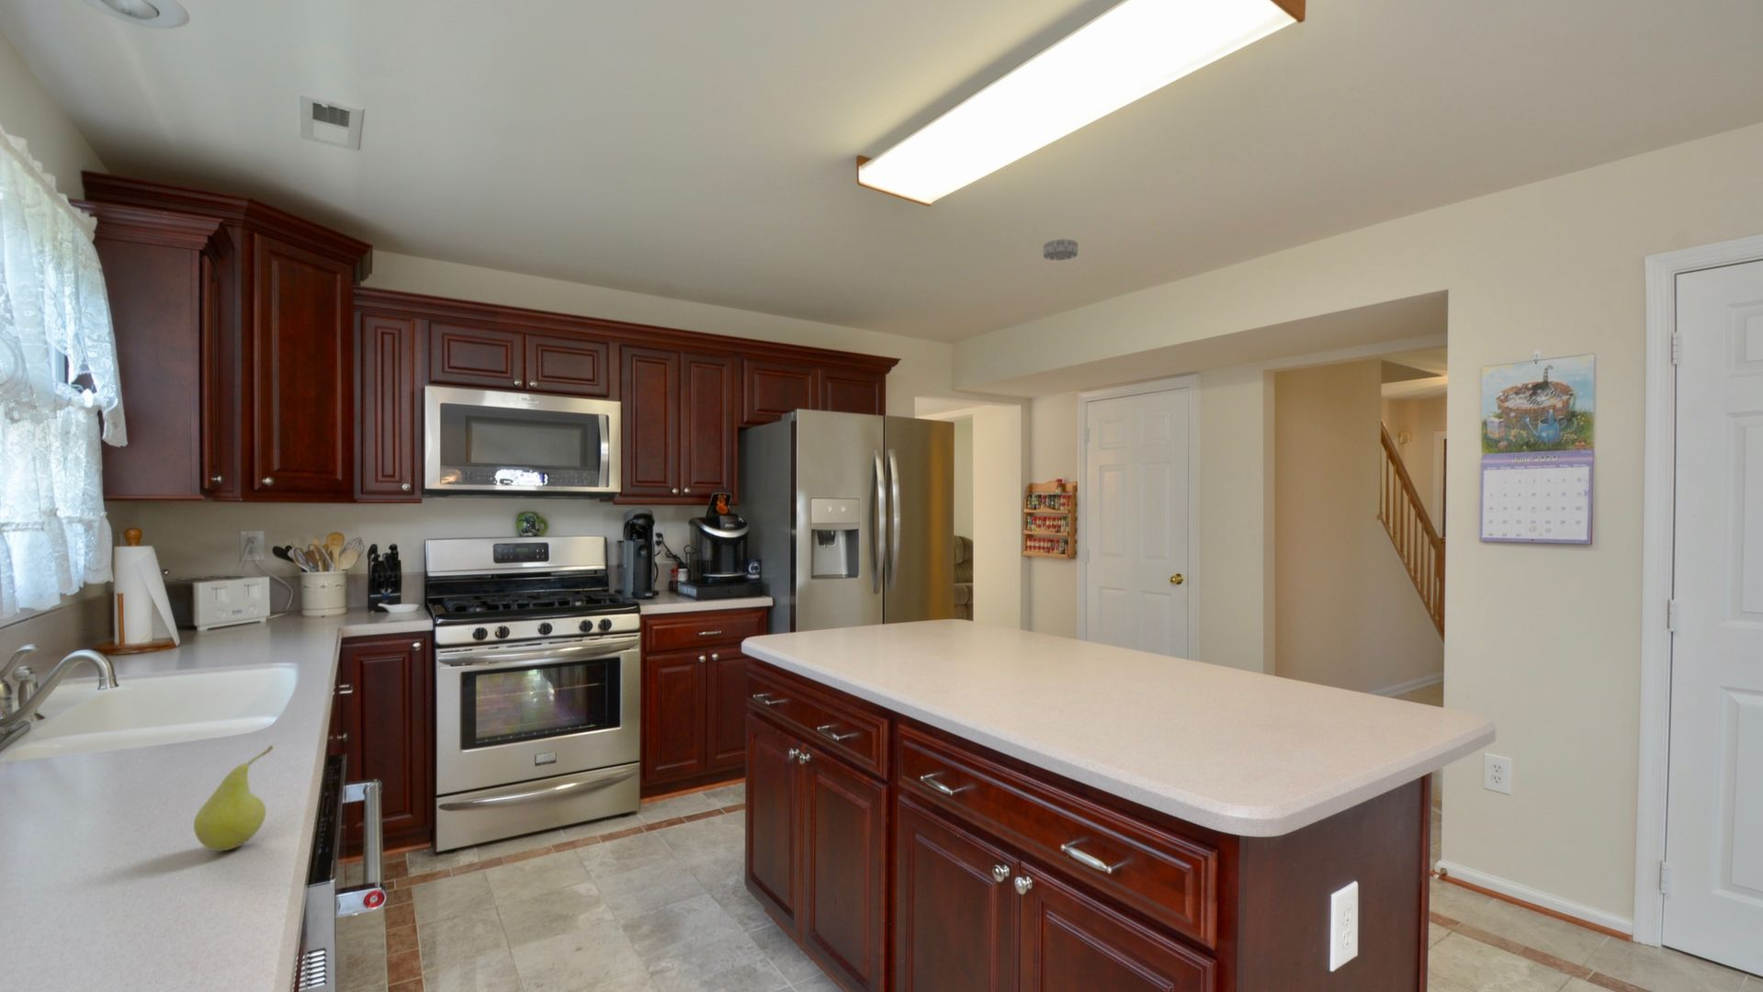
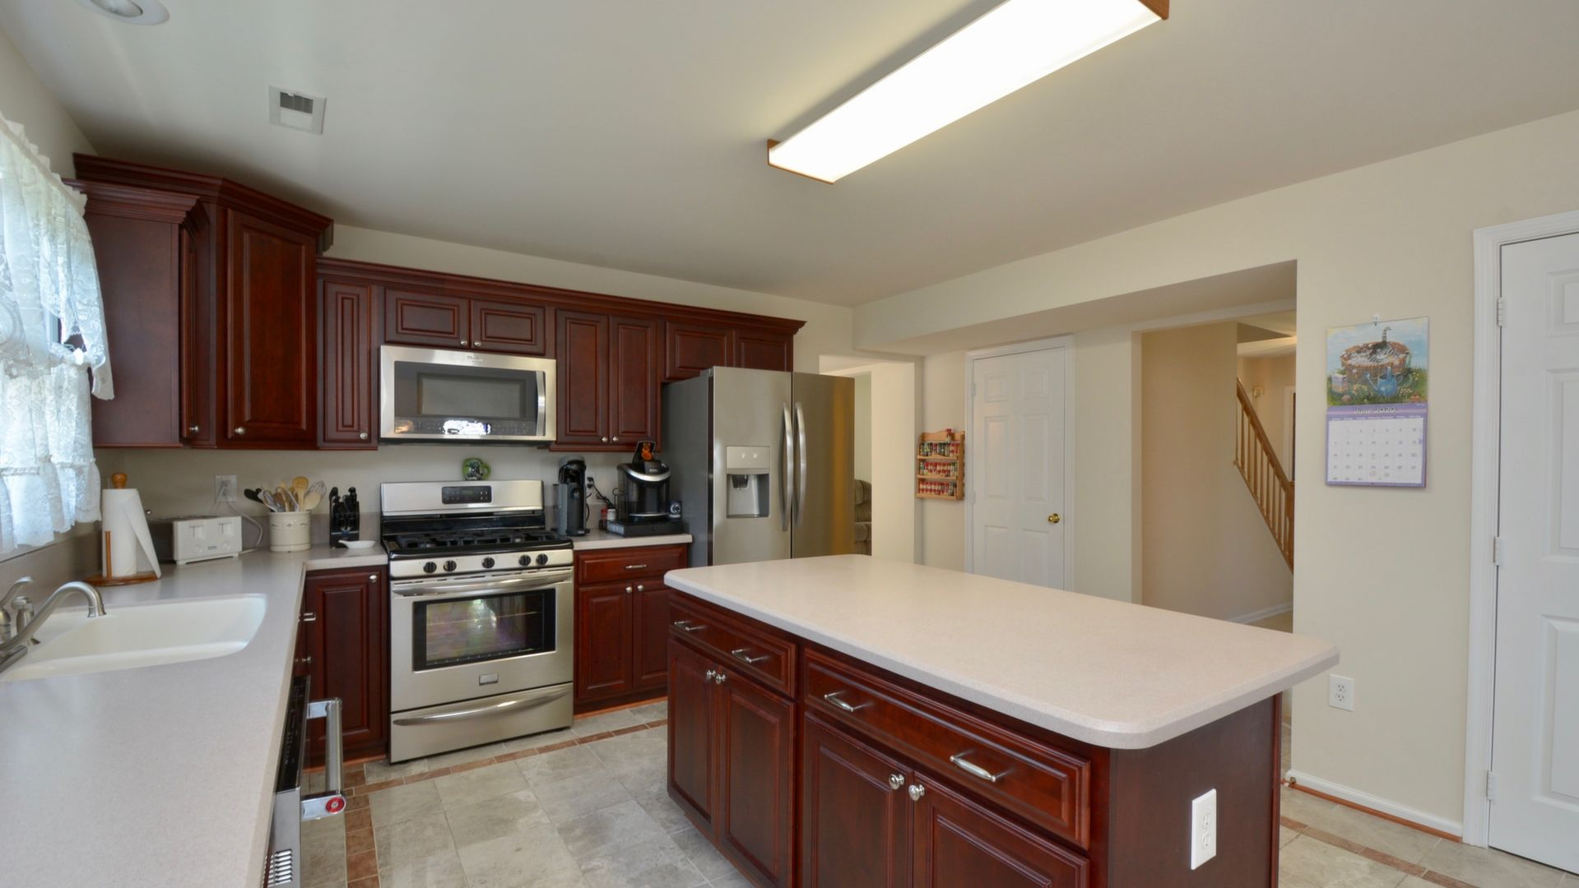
- fruit (235, 799)
- smoke detector (1061, 250)
